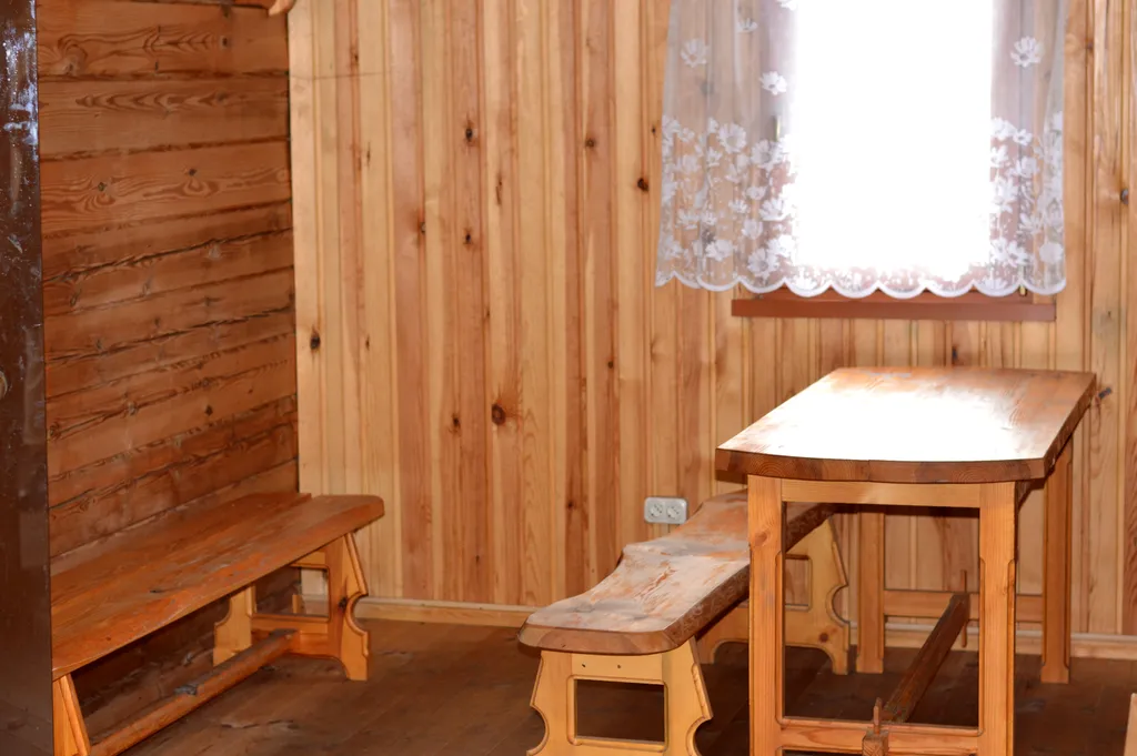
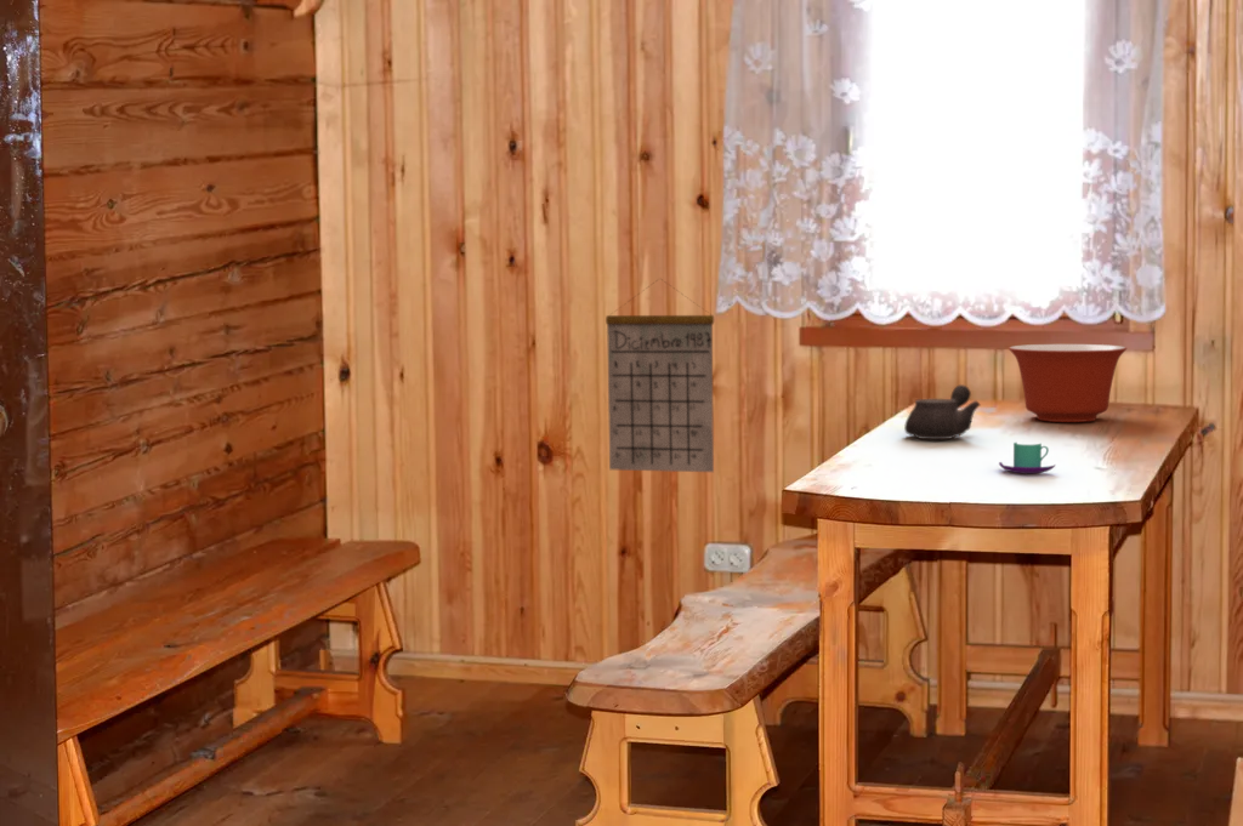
+ mixing bowl (1066, 383)
+ teapot (947, 411)
+ teacup (1023, 458)
+ calendar (660, 375)
